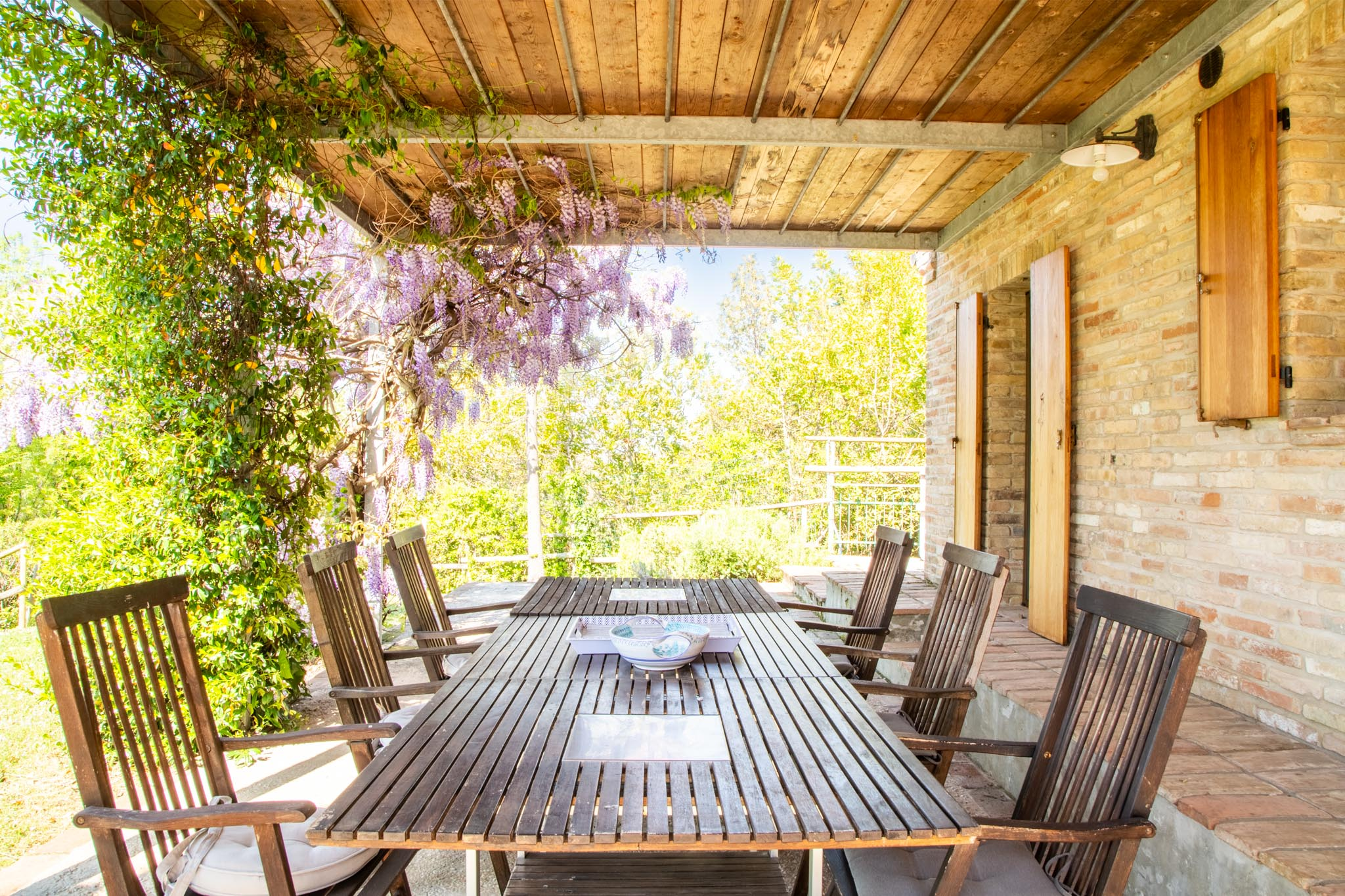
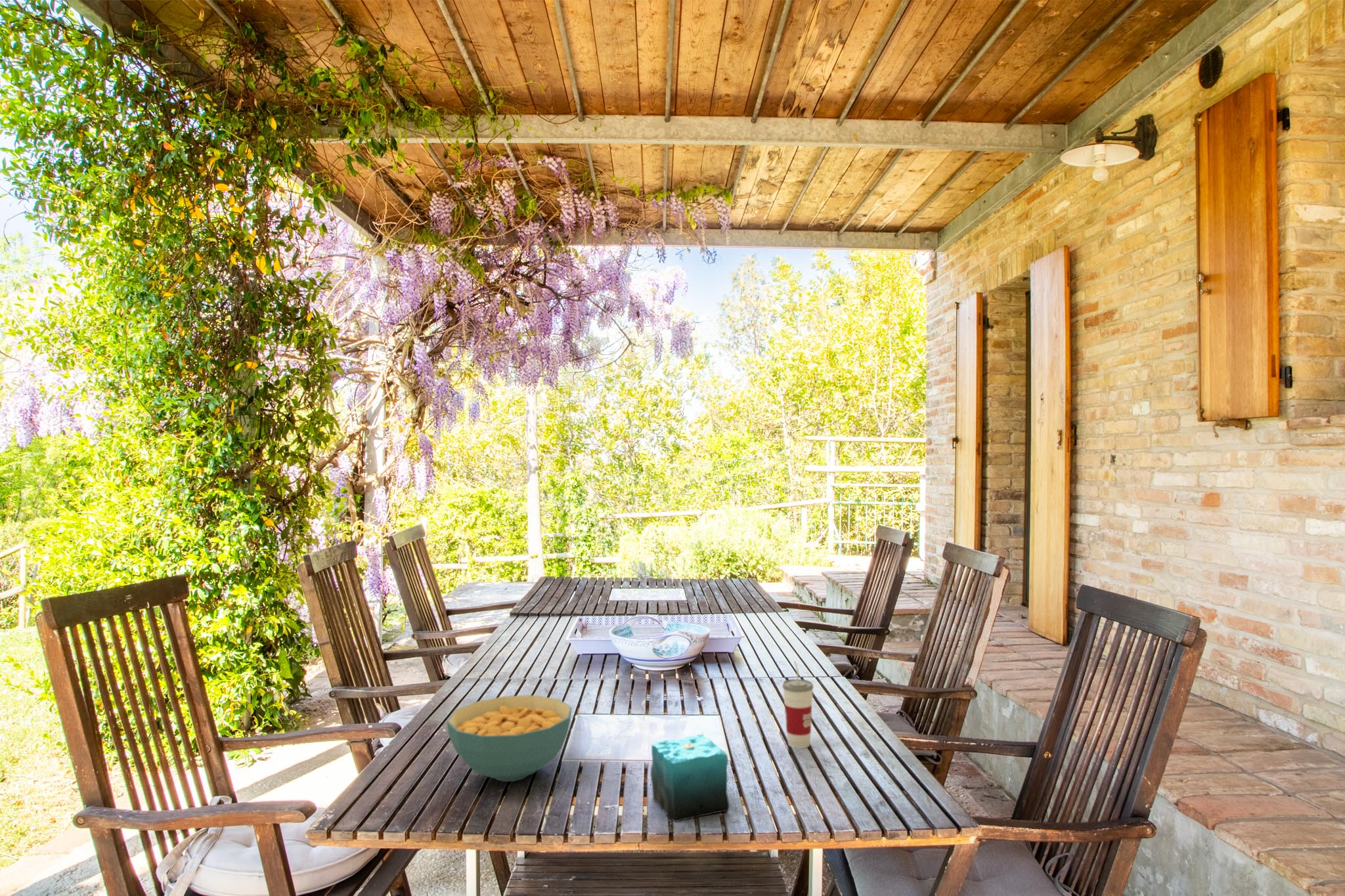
+ candle (688, 763)
+ cereal bowl (511, 744)
+ cup (798, 703)
